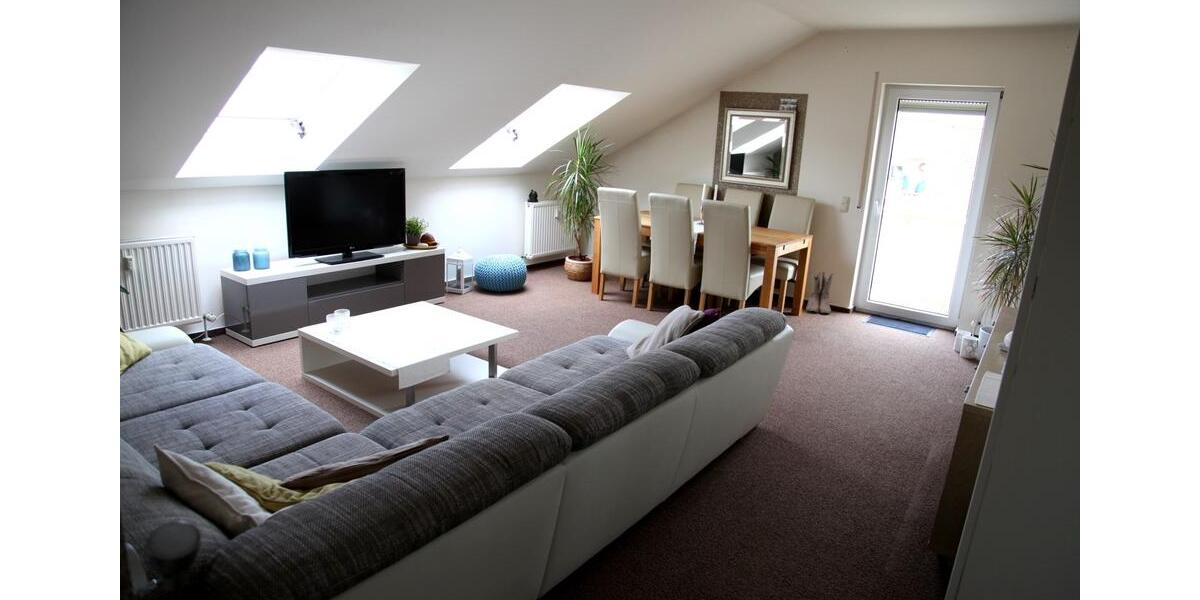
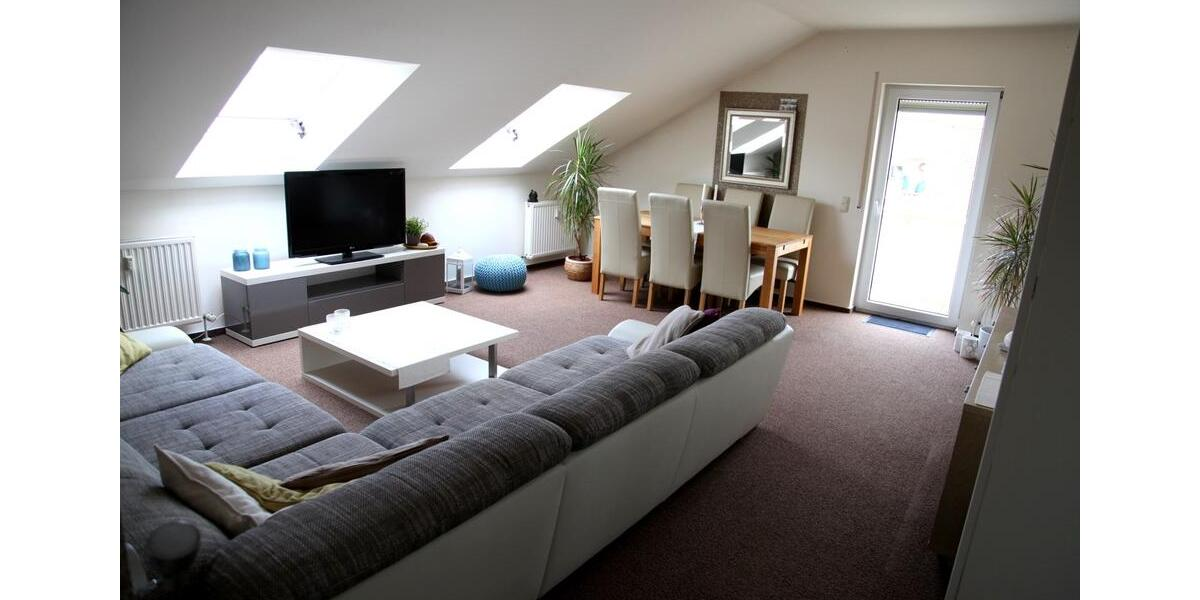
- boots (820, 291)
